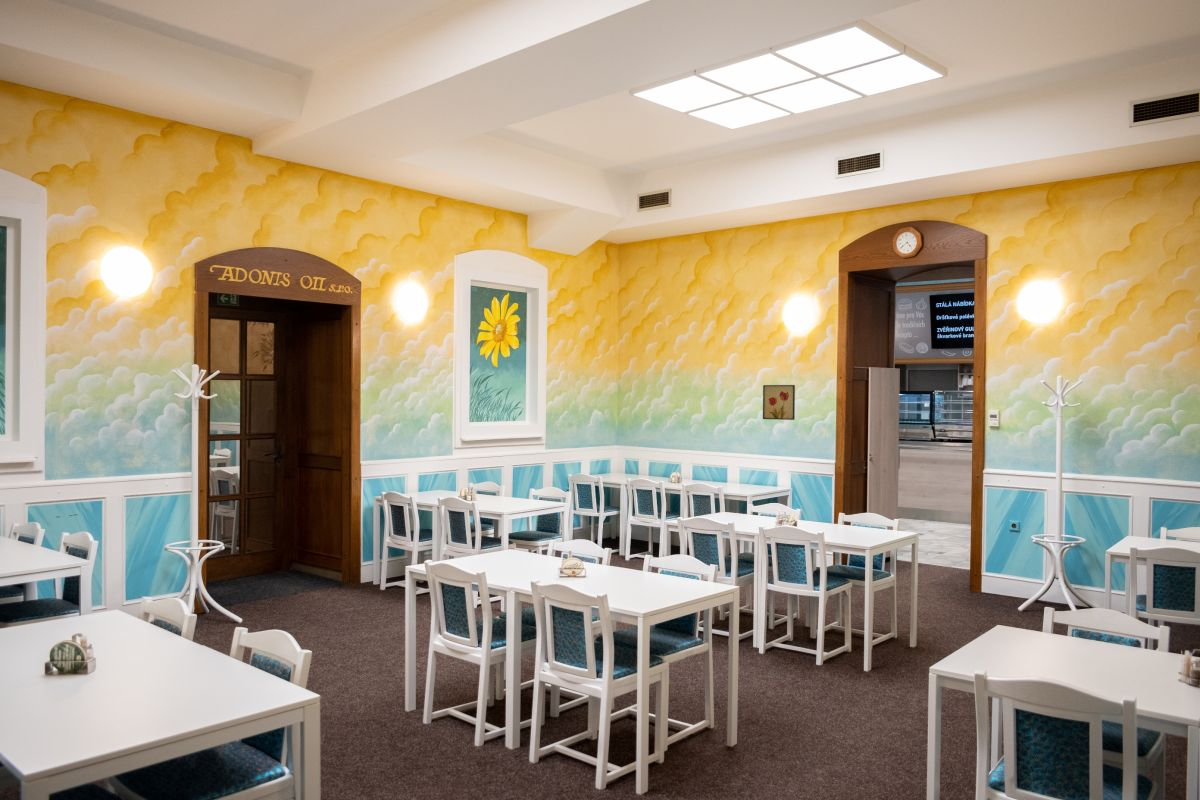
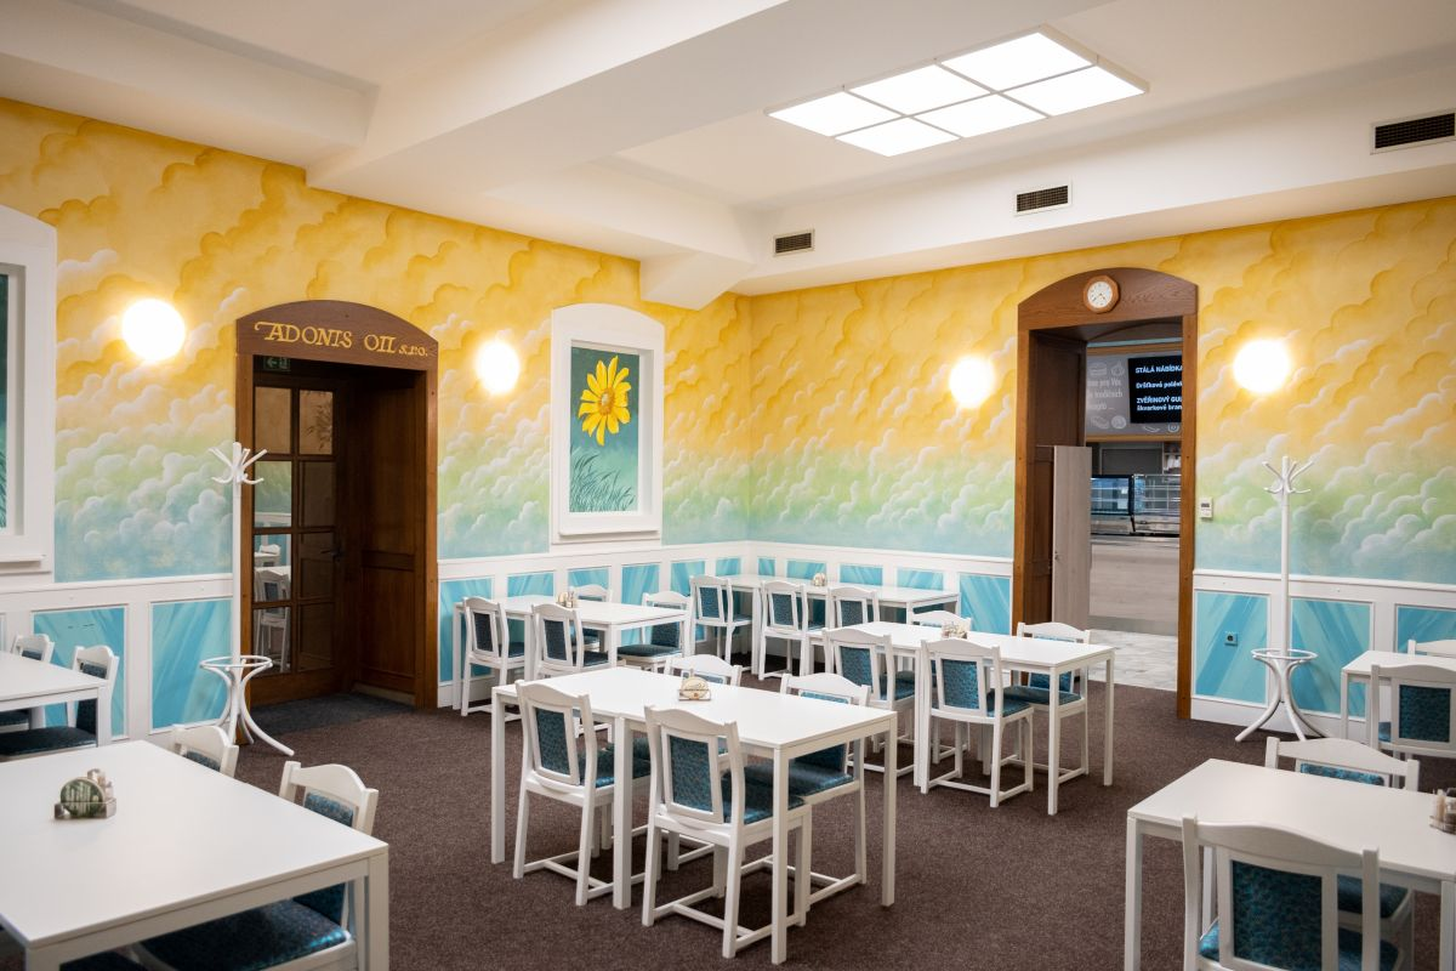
- wall art (779, 402)
